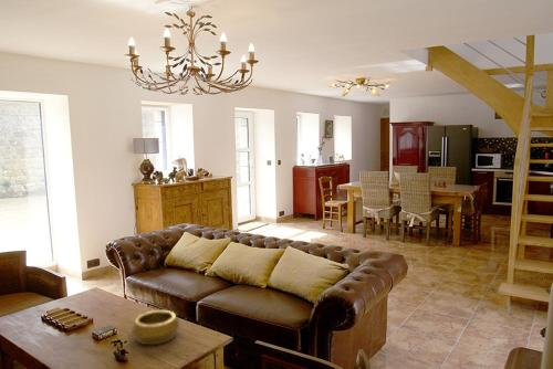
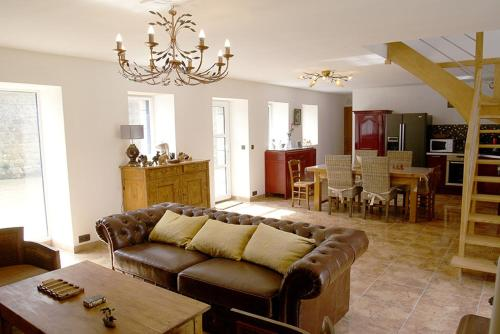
- decorative bowl (156, 326)
